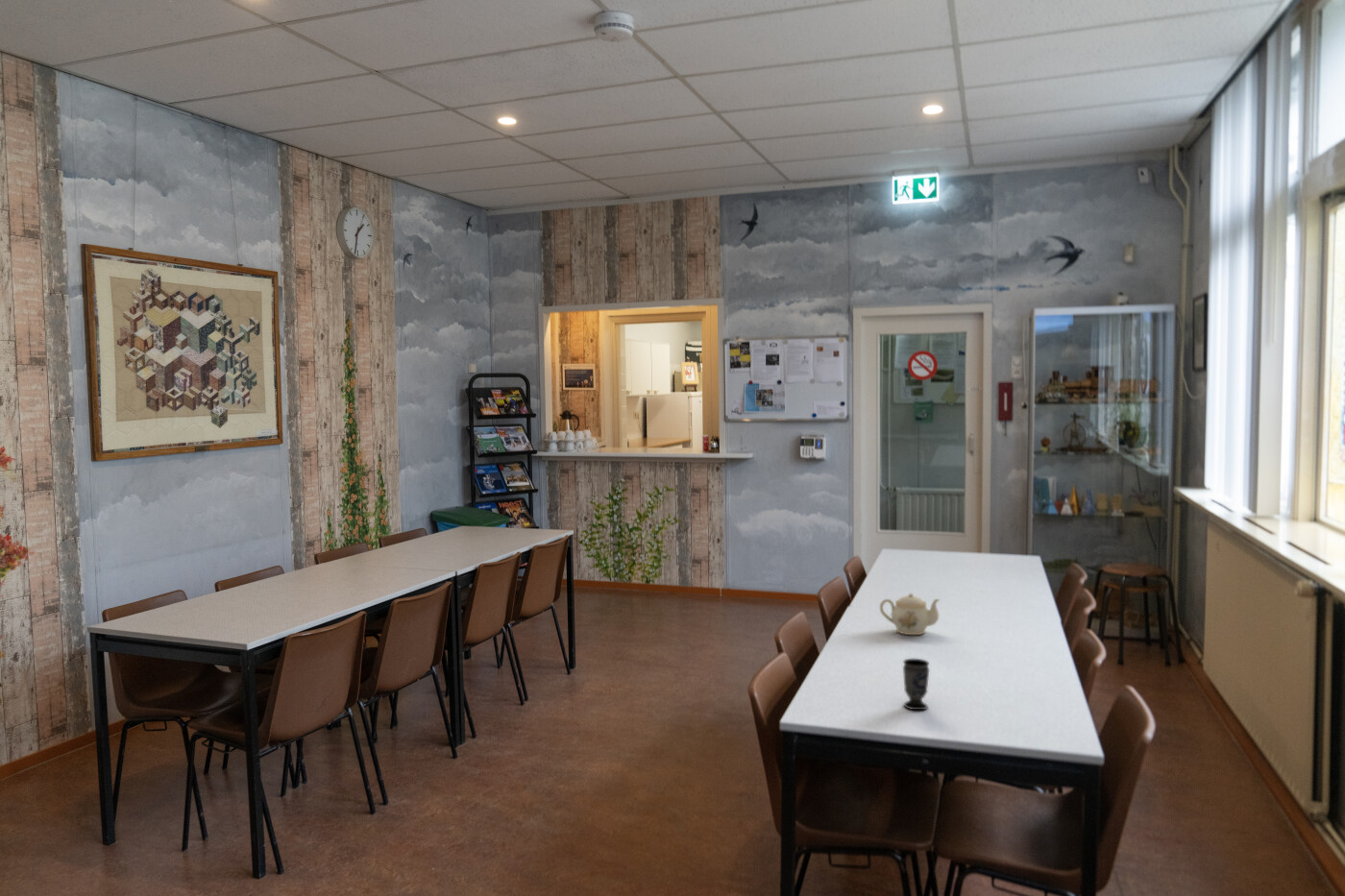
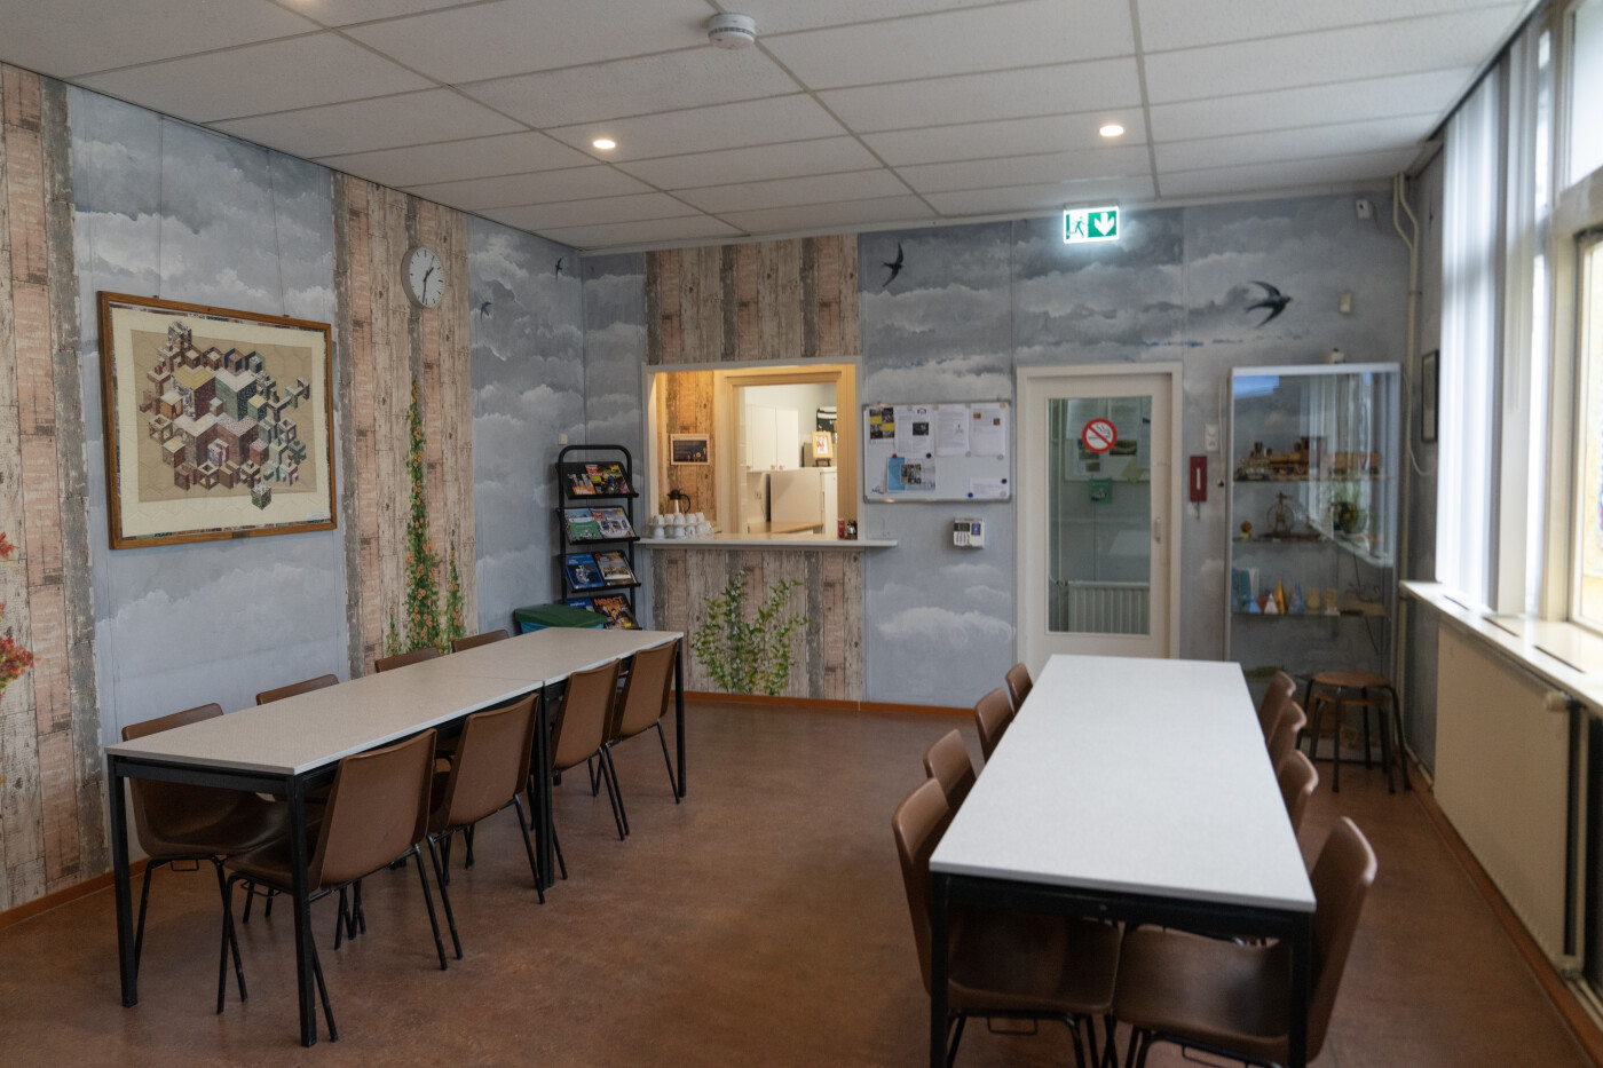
- cup (916, 684)
- teapot (909, 612)
